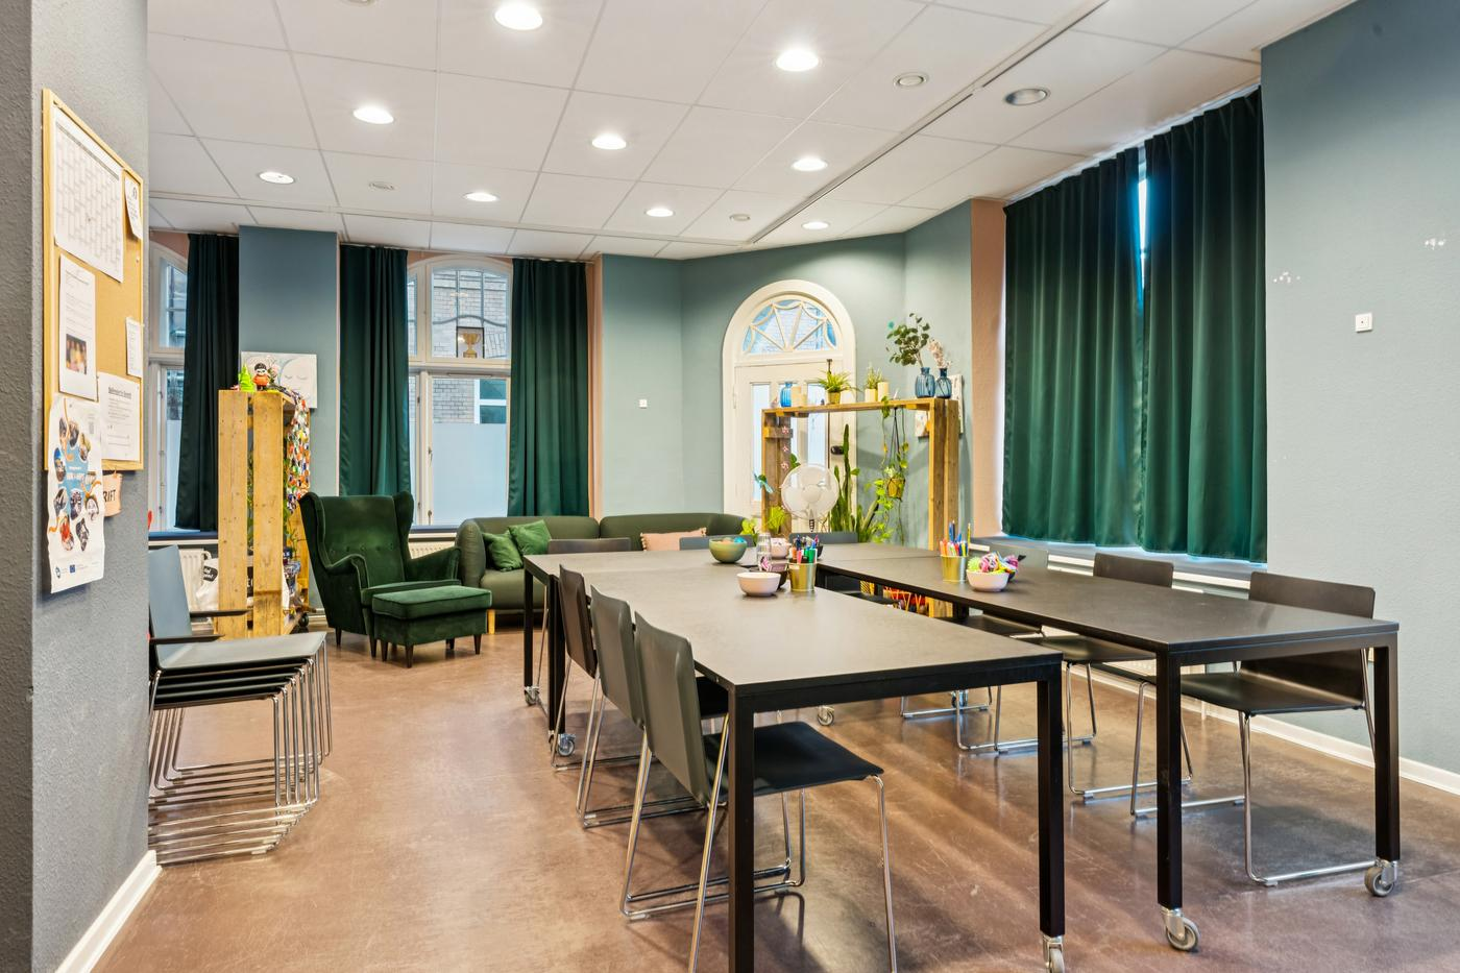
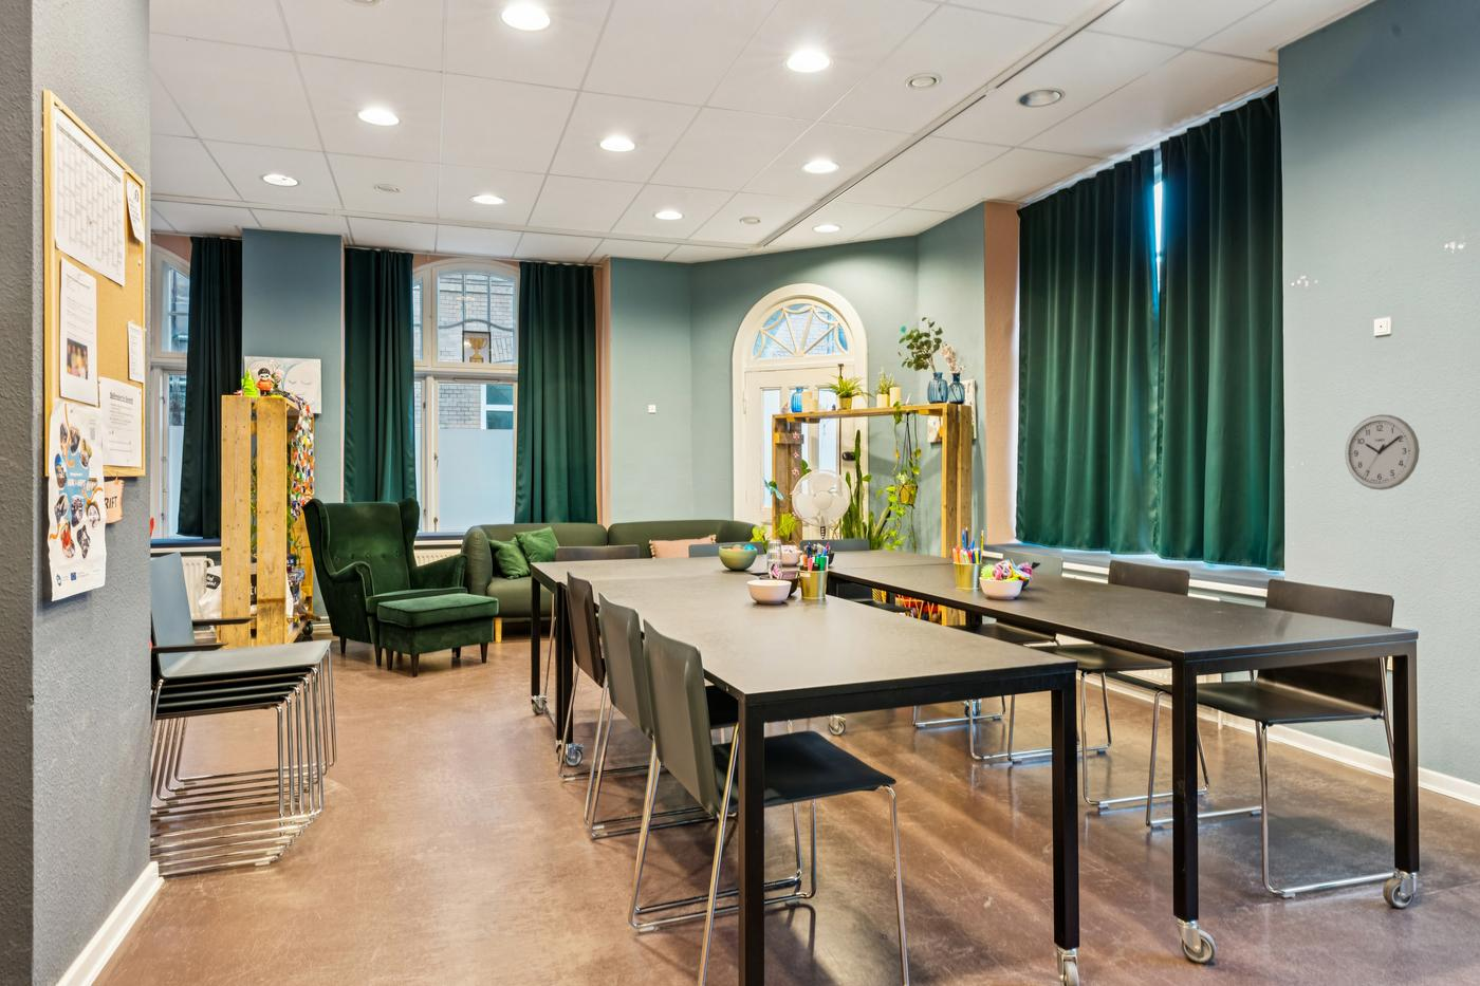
+ wall clock (1379, 451)
